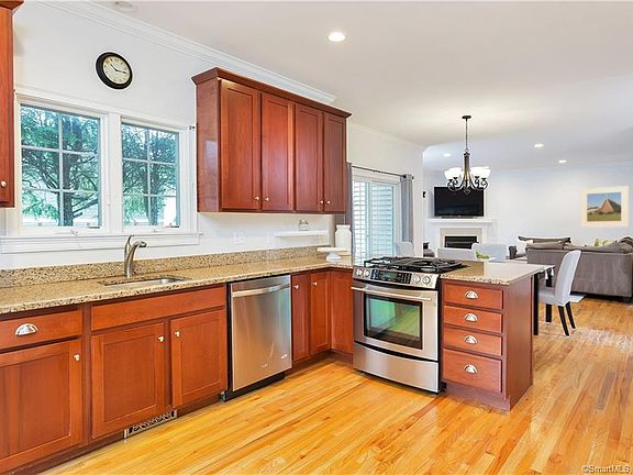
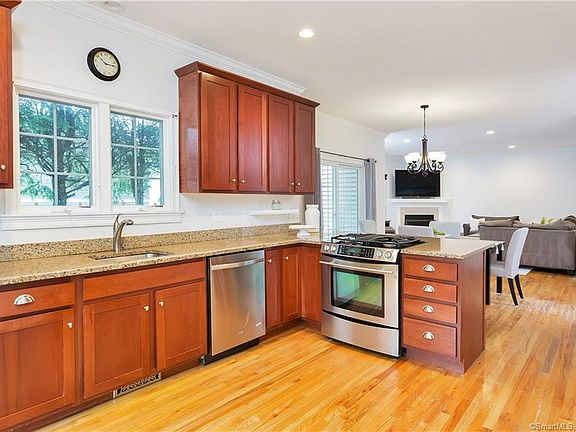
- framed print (603, 207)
